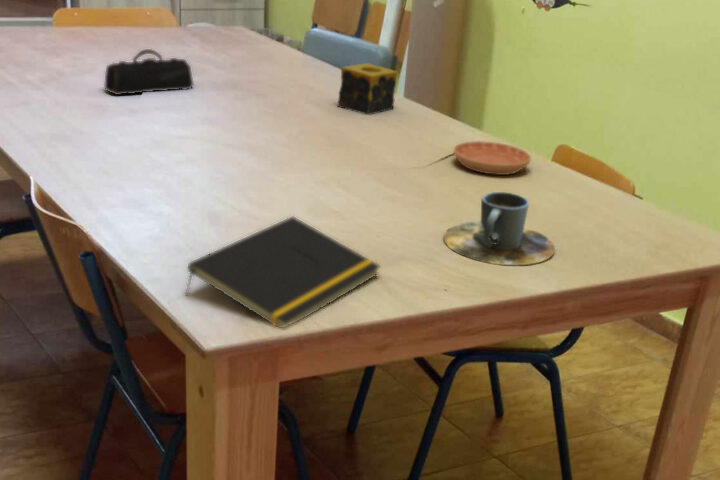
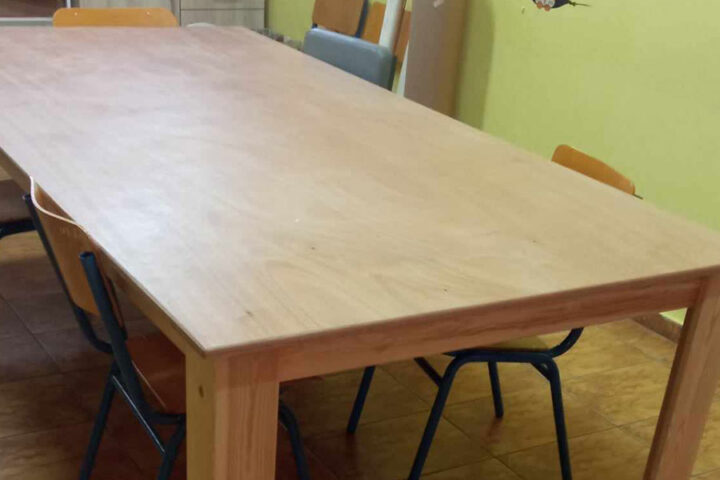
- saucer (491, 158)
- cup (501, 221)
- pencil case (149, 69)
- candle (367, 89)
- notepad (288, 268)
